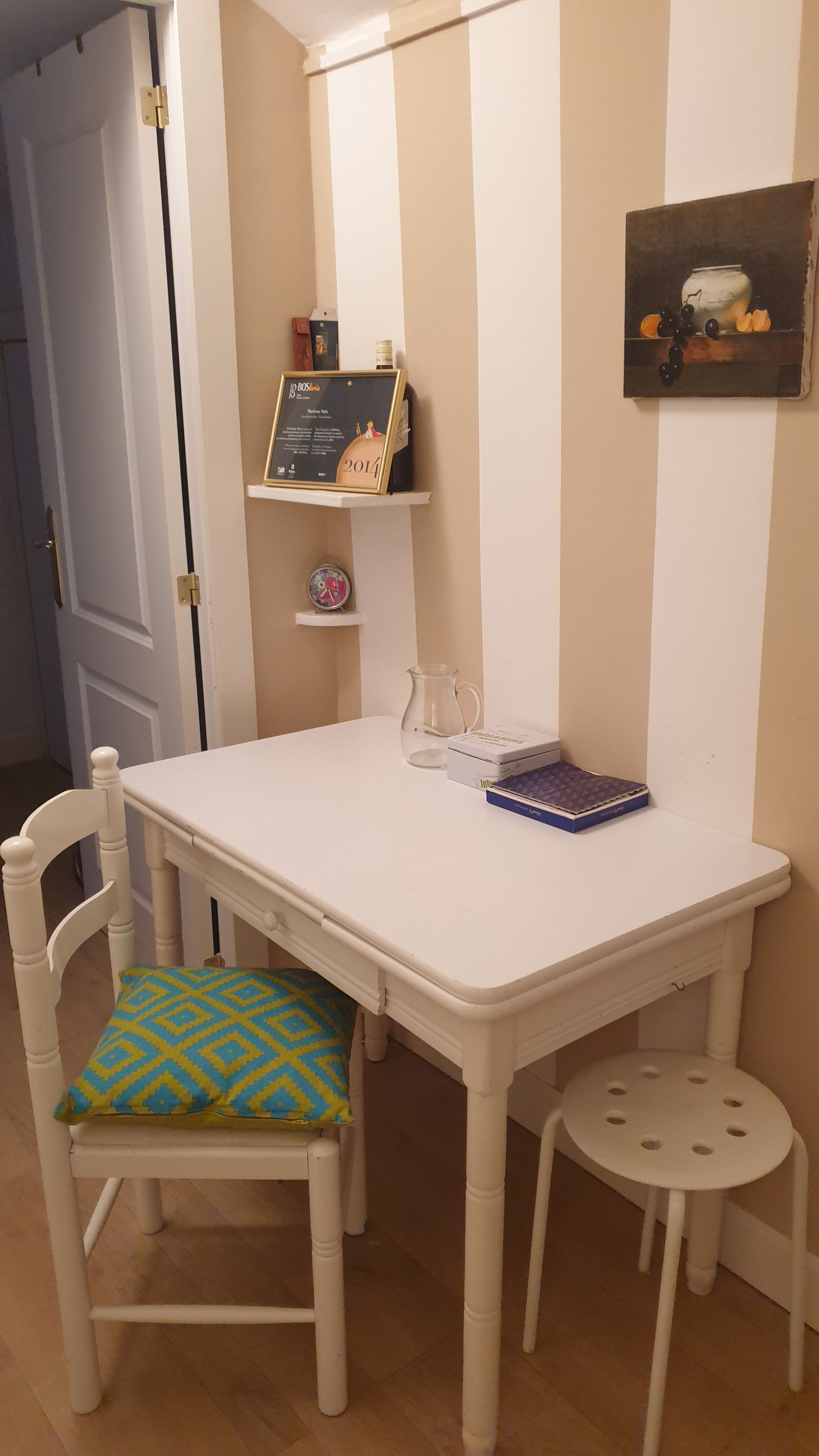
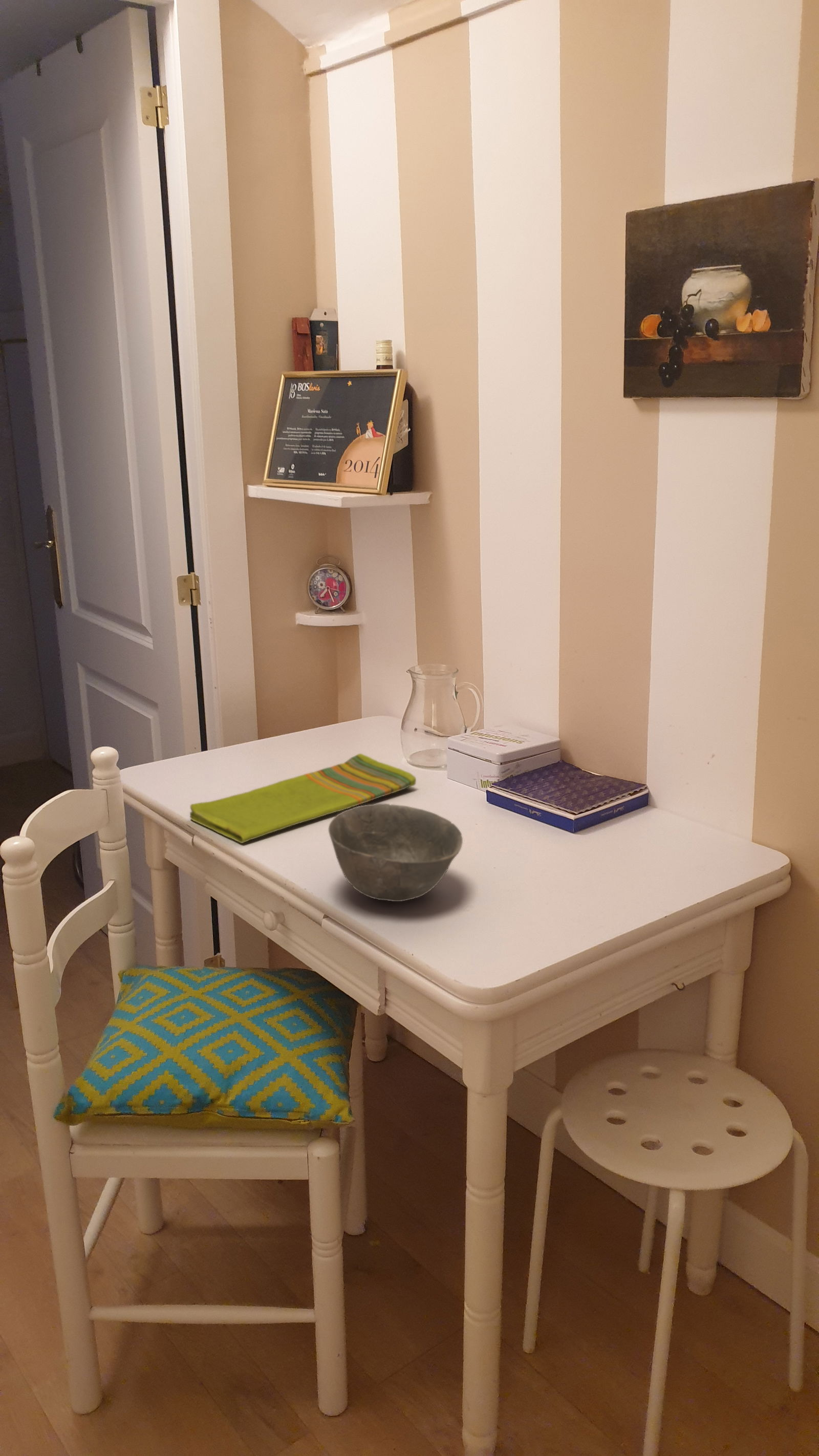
+ dish towel (307, 794)
+ bowl (396, 859)
